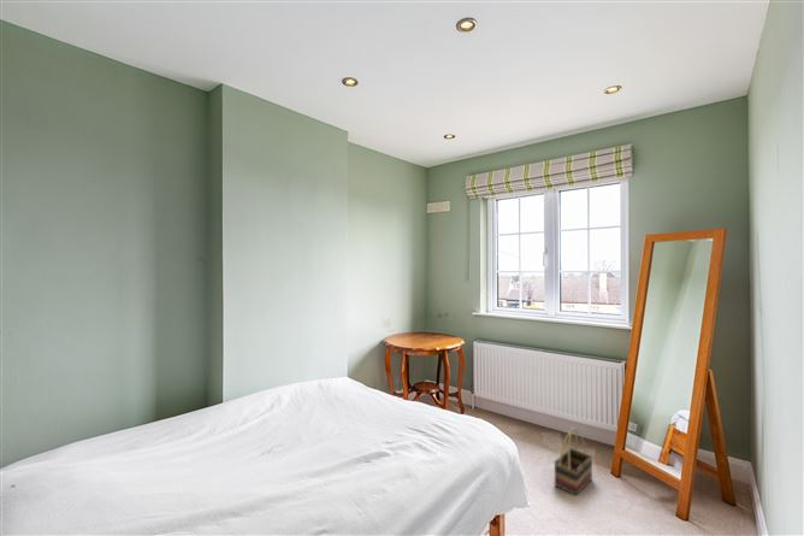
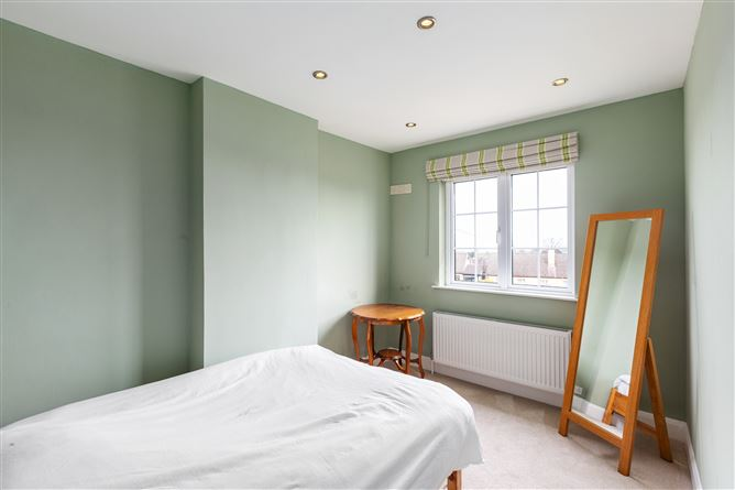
- basket (573, 455)
